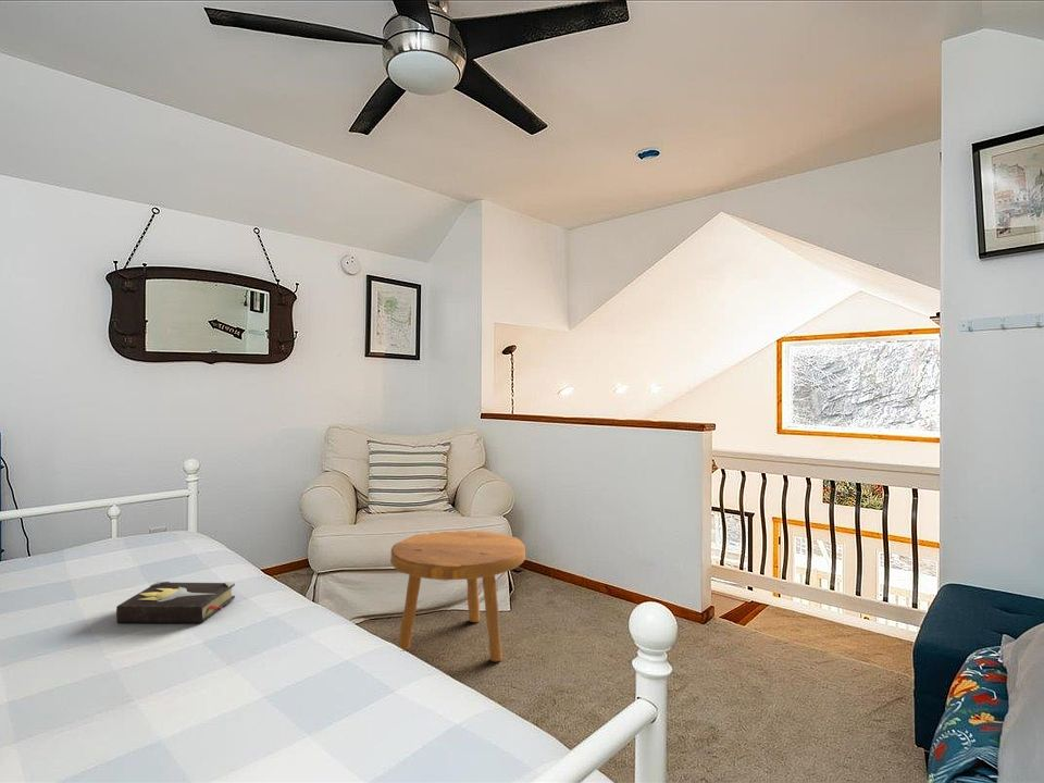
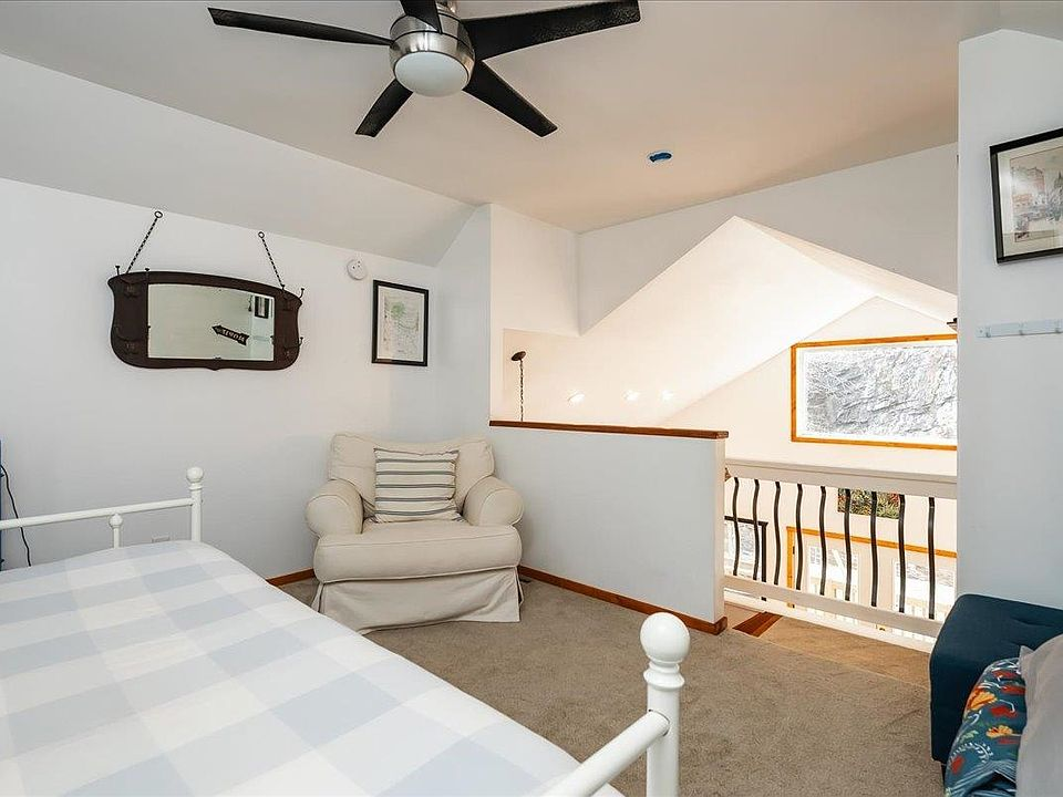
- footstool (468, 593)
- hardback book (178, 600)
